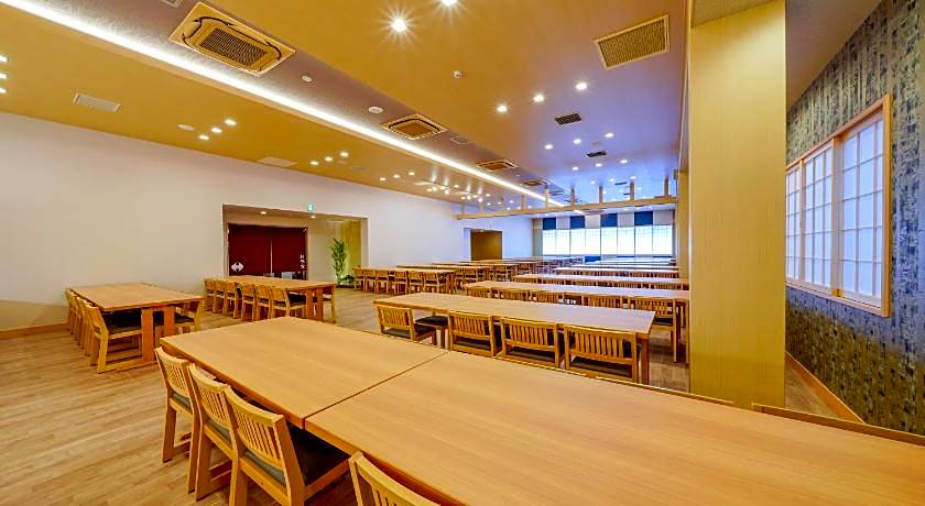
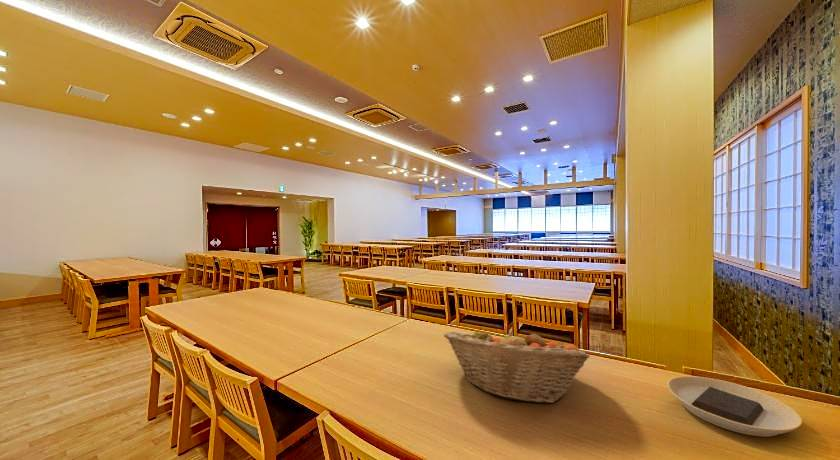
+ plate (727, 405)
+ fruit basket (511, 354)
